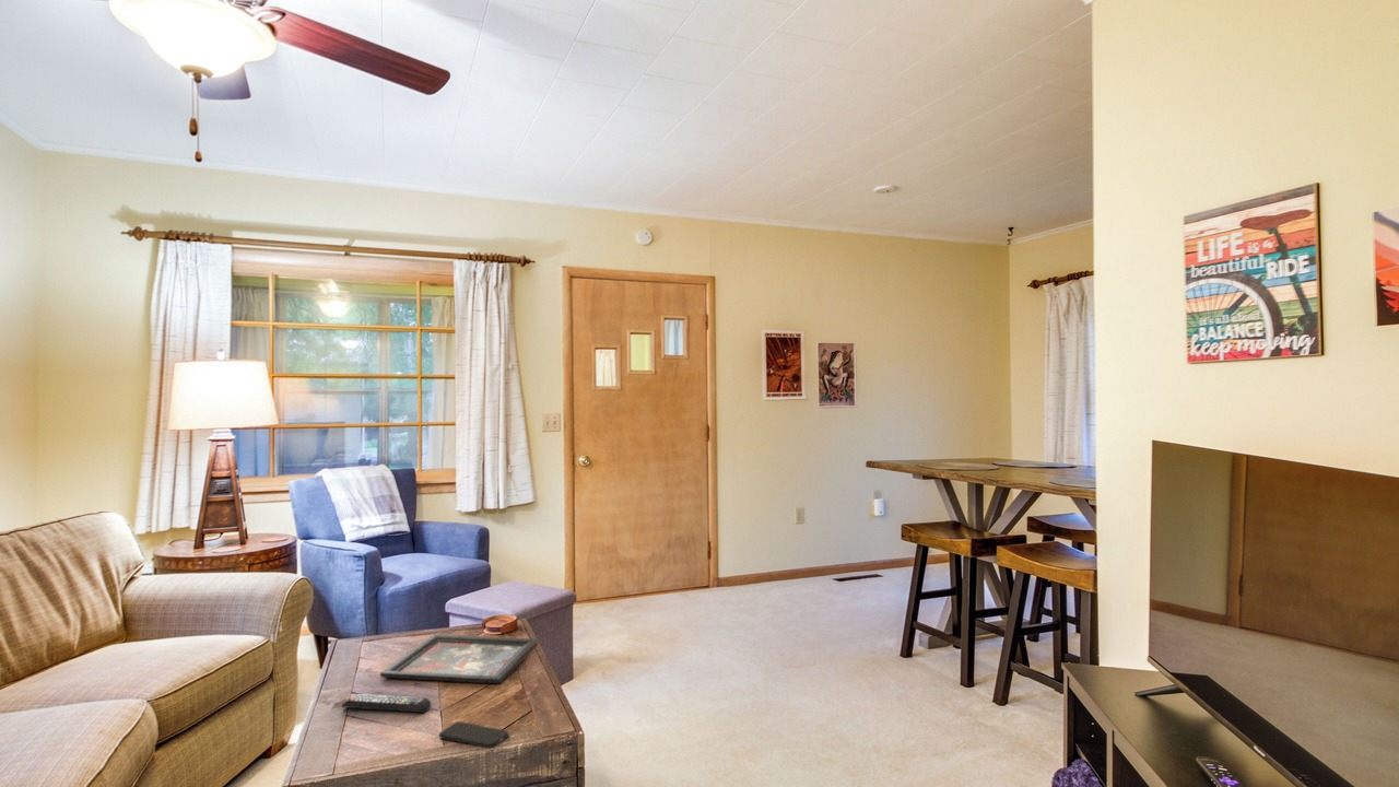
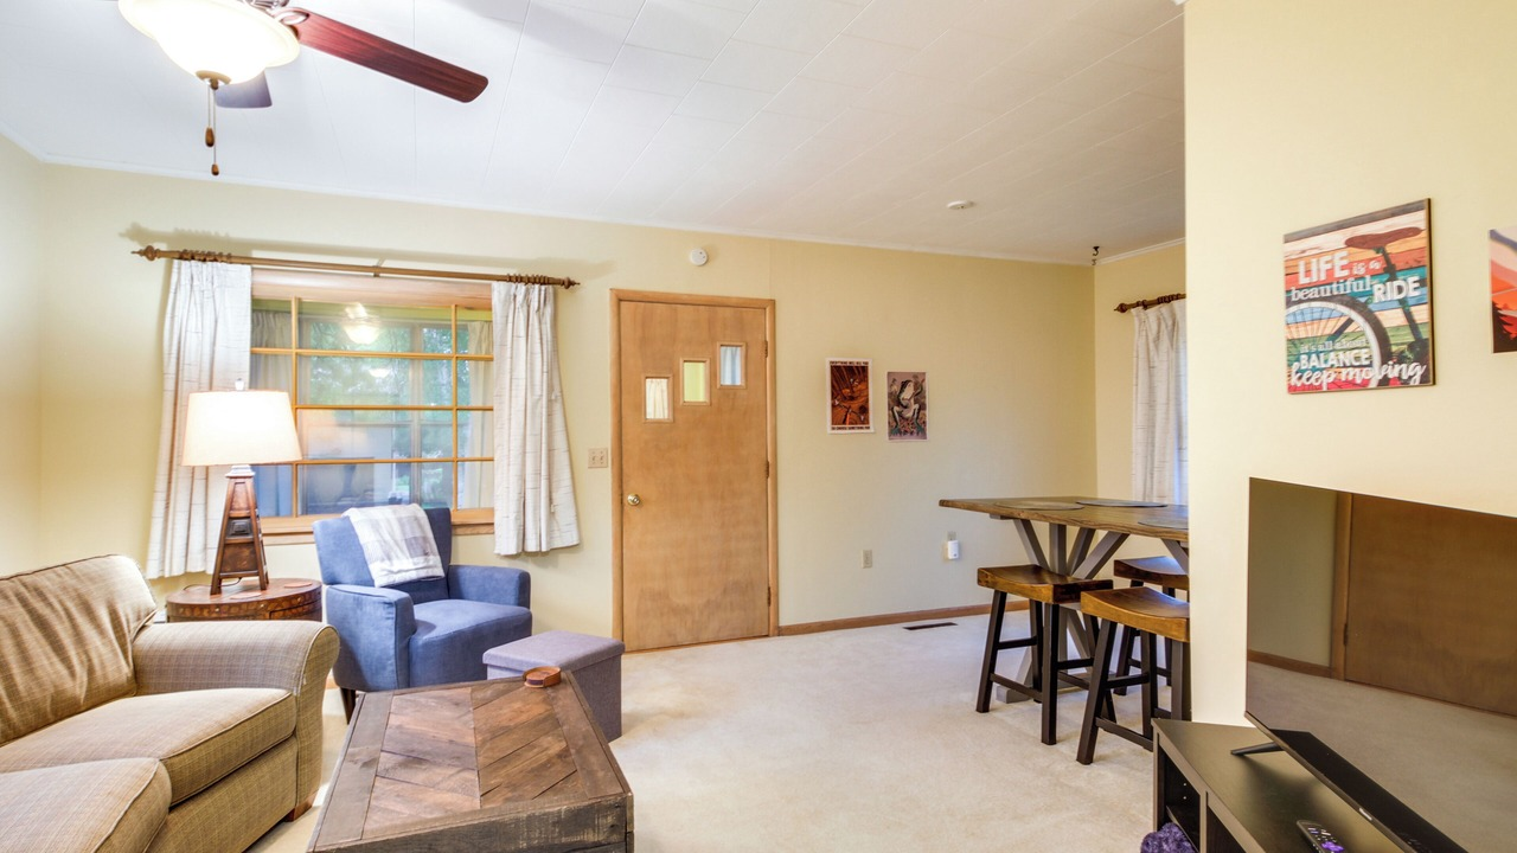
- decorative tray (463, 657)
- remote control (386, 703)
- smartphone (473, 733)
